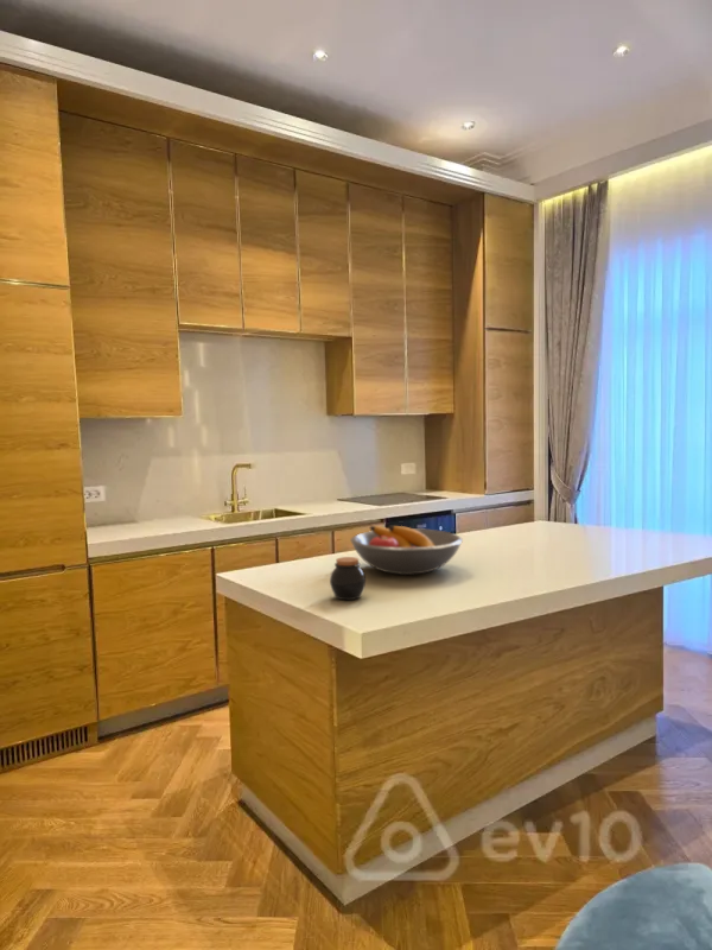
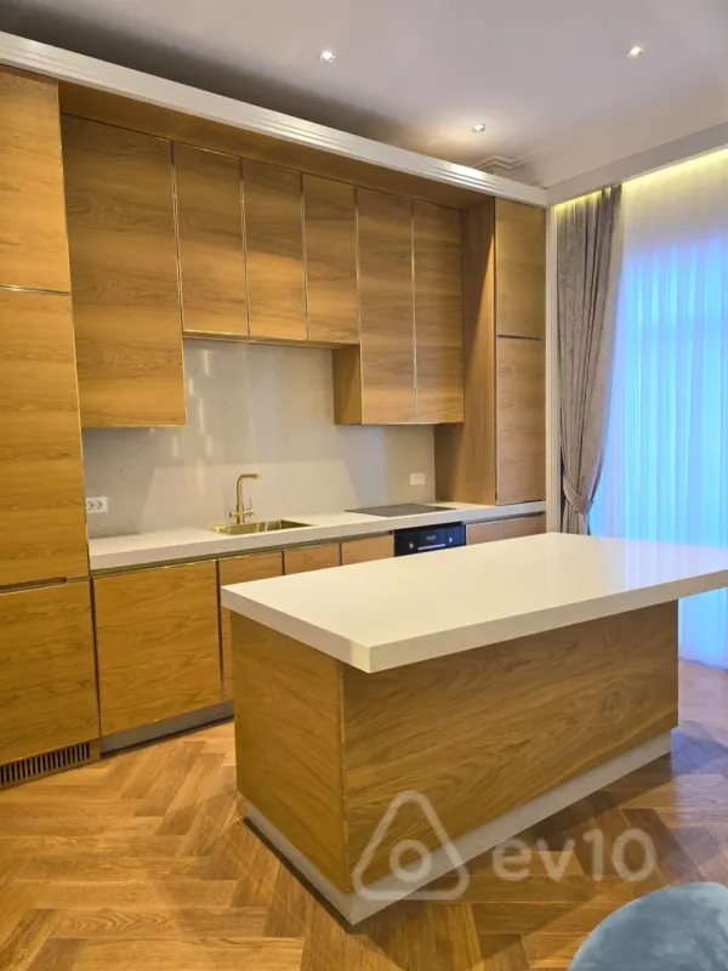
- jar (348, 577)
- fruit bowl (406, 549)
